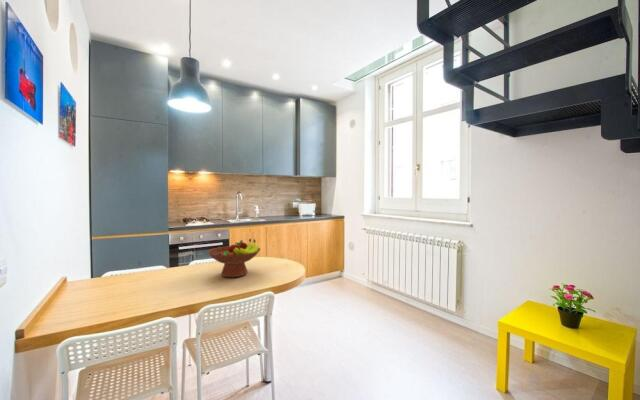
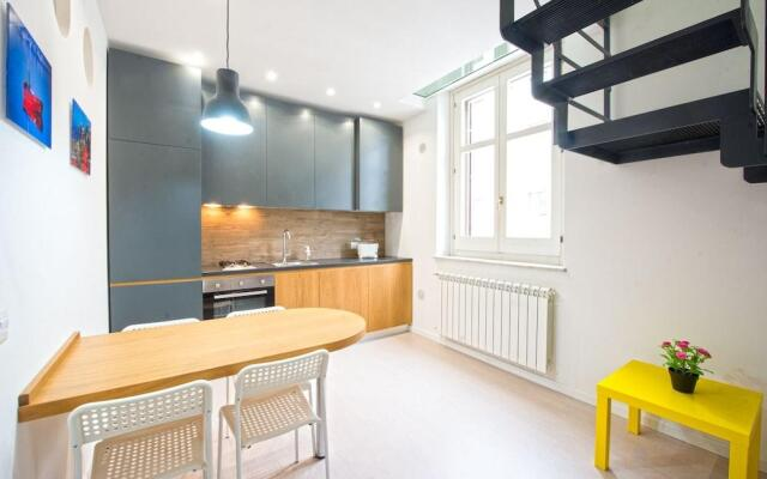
- fruit bowl (234, 257)
